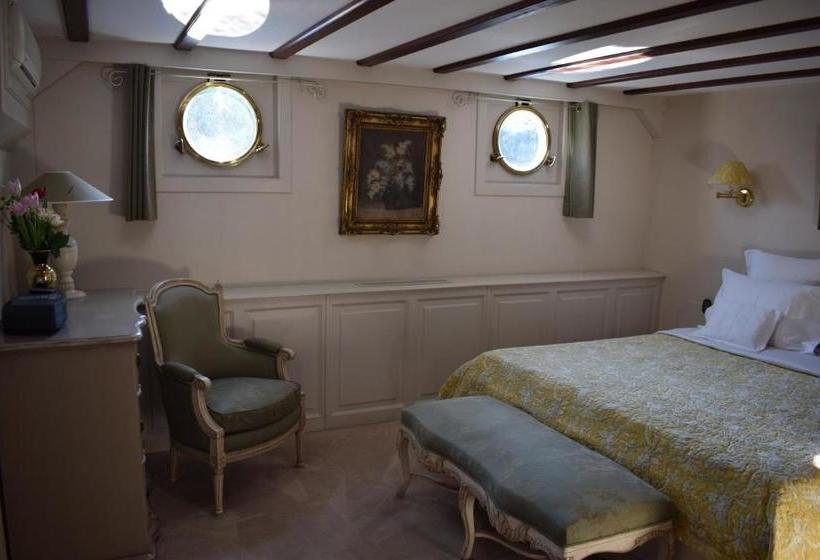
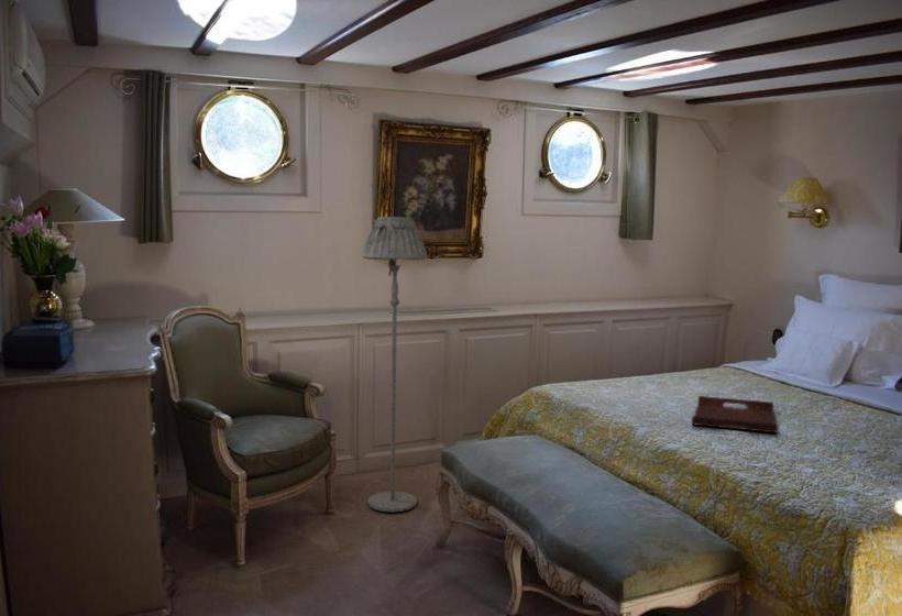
+ floor lamp (393, 362)
+ serving tray (734, 414)
